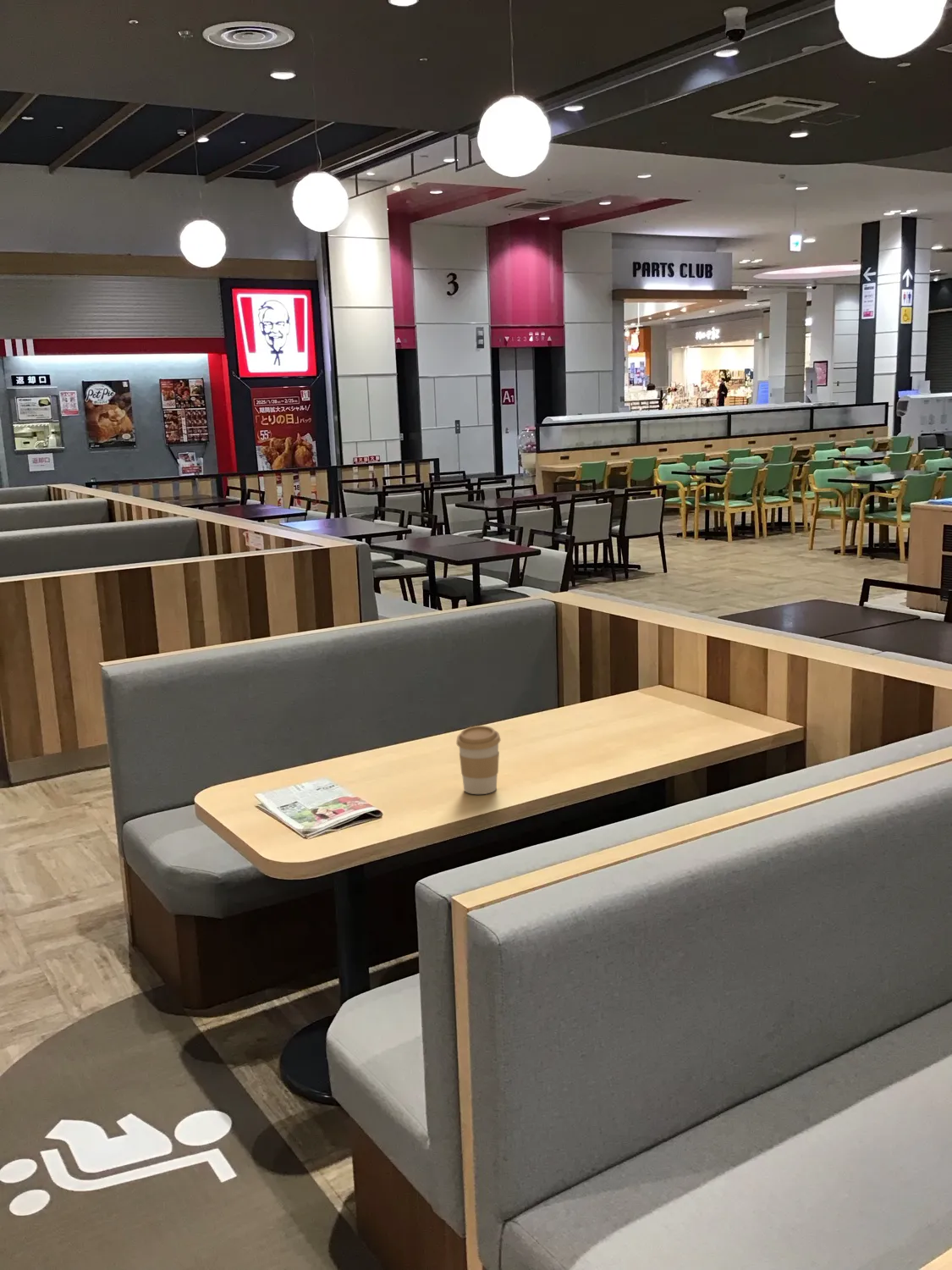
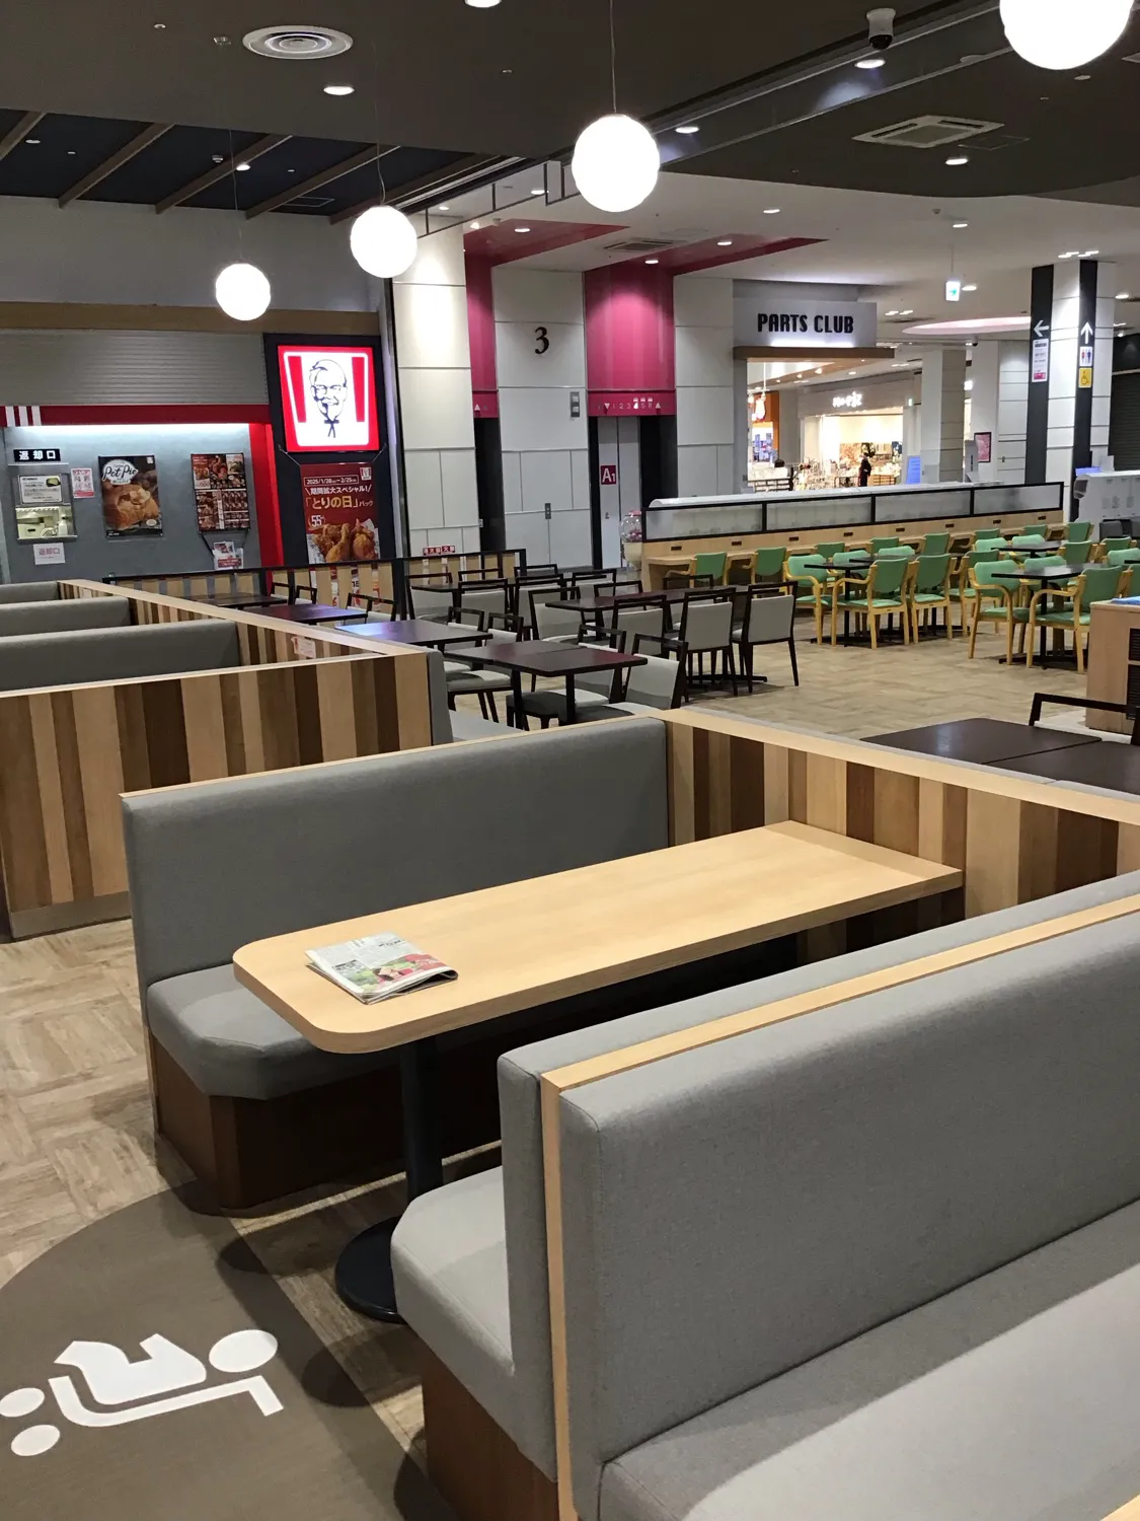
- coffee cup (479, 759)
